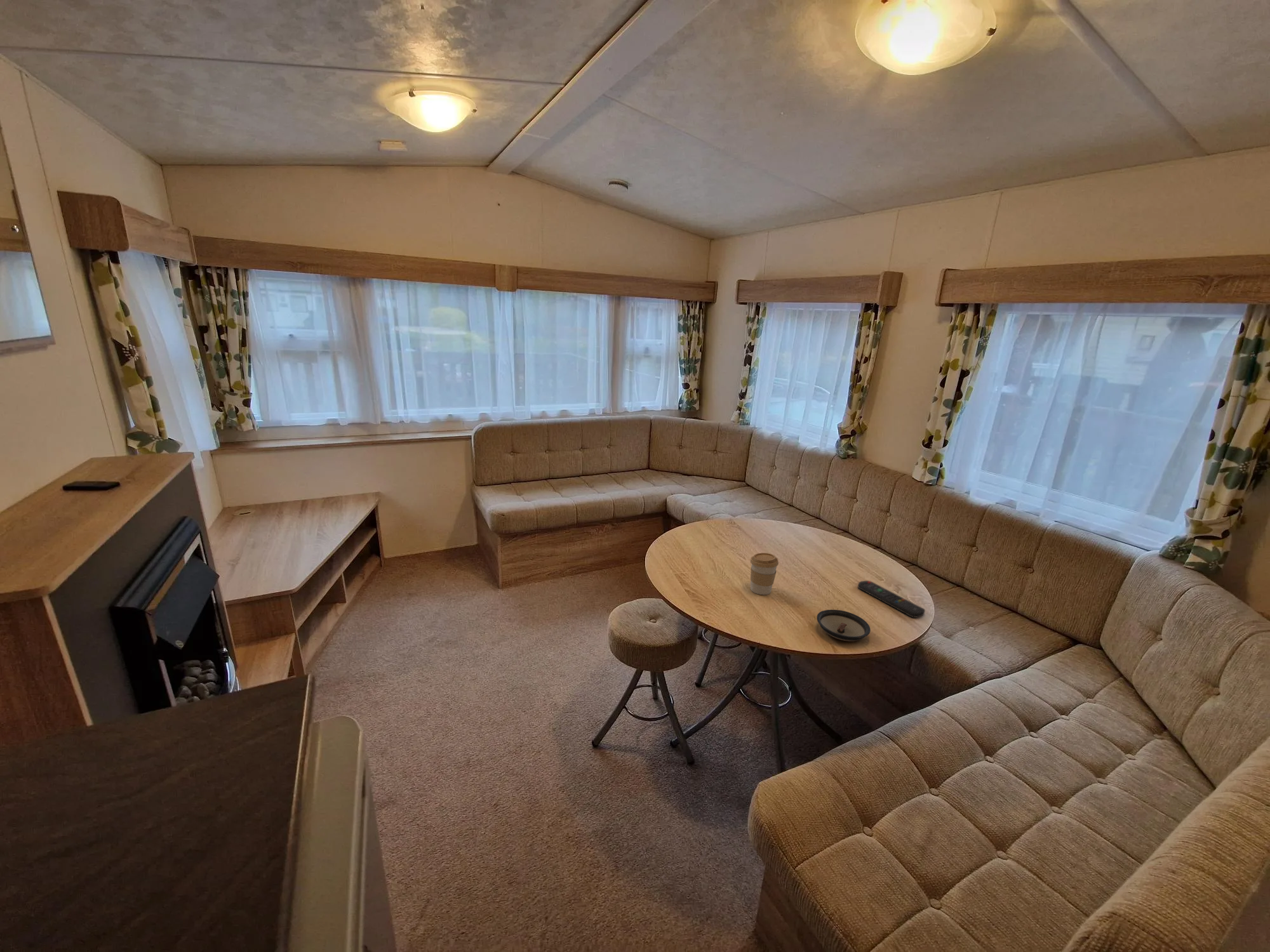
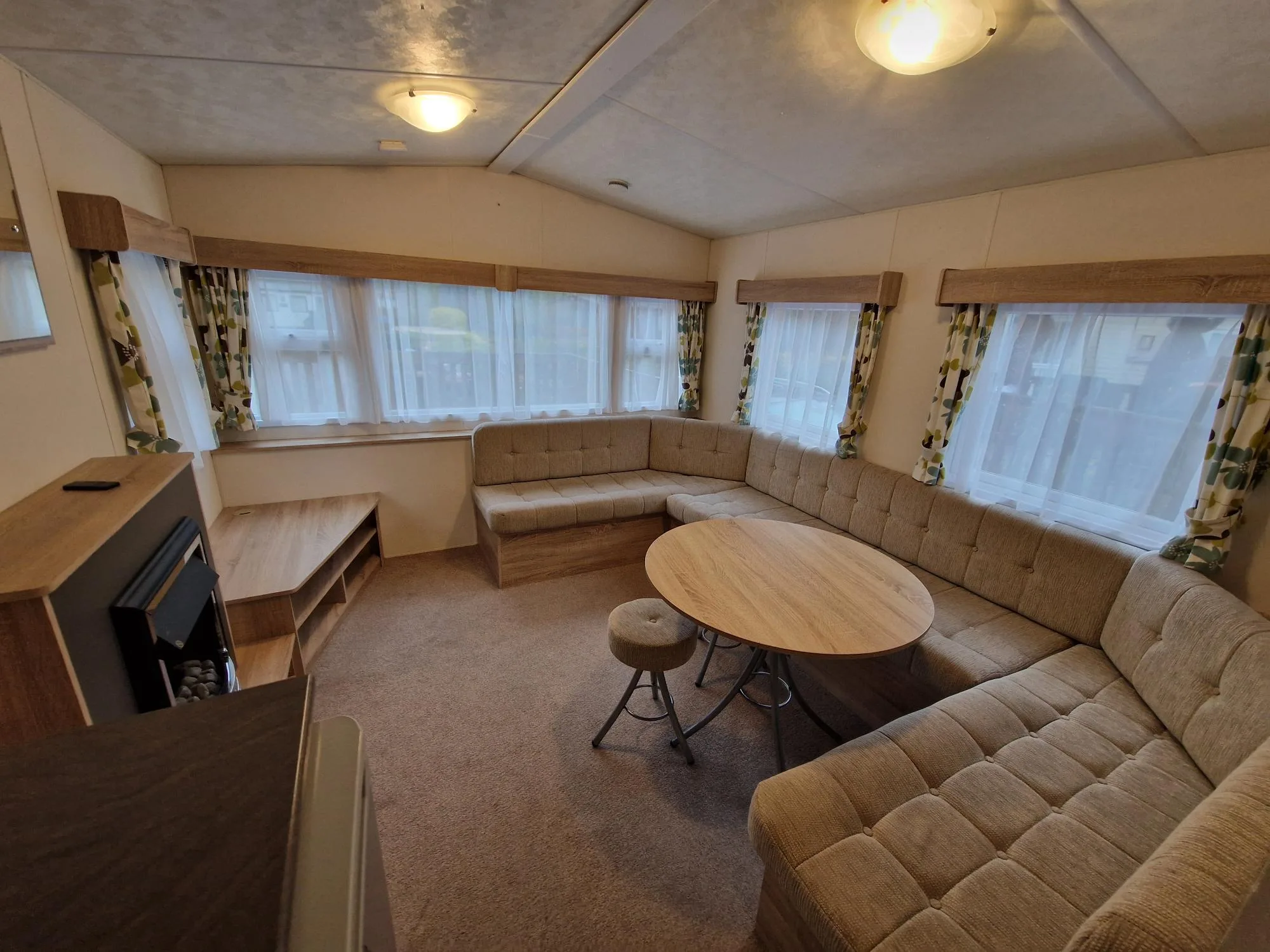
- saucer (842, 628)
- coffee cup (763, 572)
- remote control (890, 597)
